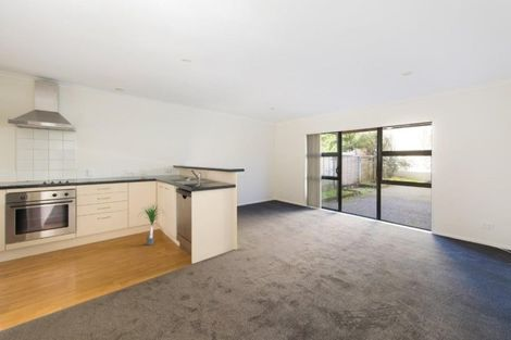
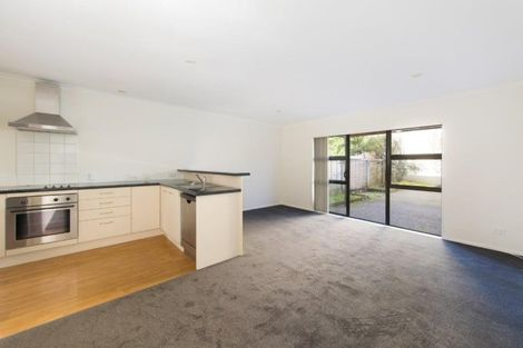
- potted plant (151, 222)
